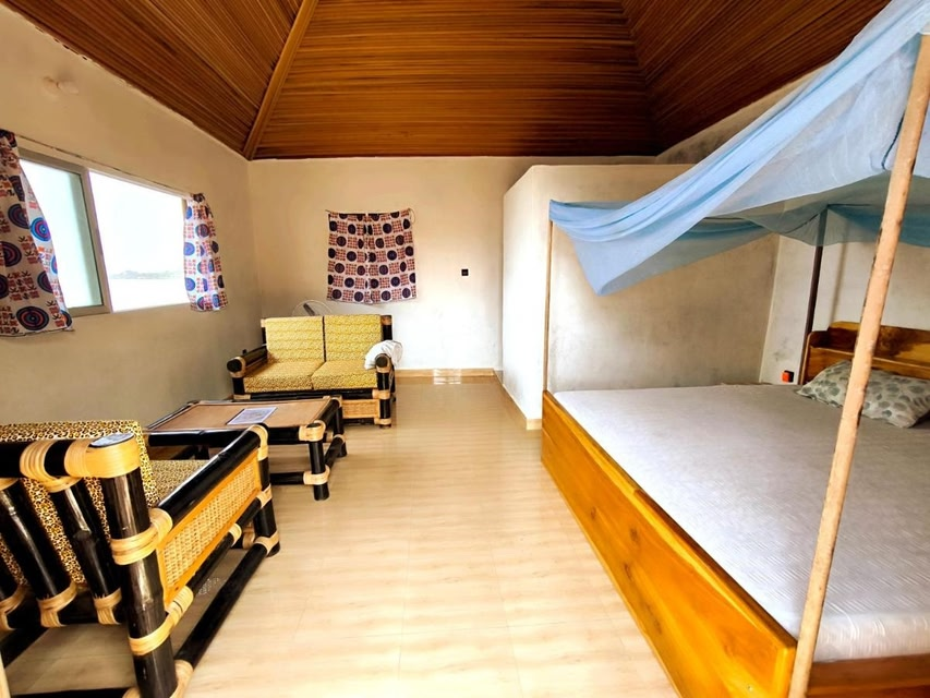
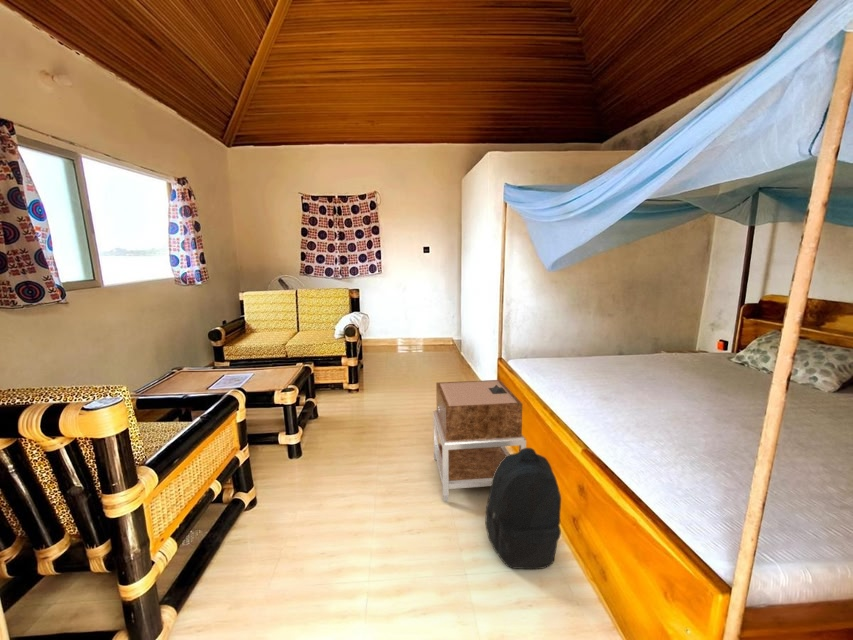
+ backpack (524, 501)
+ nightstand (475, 432)
